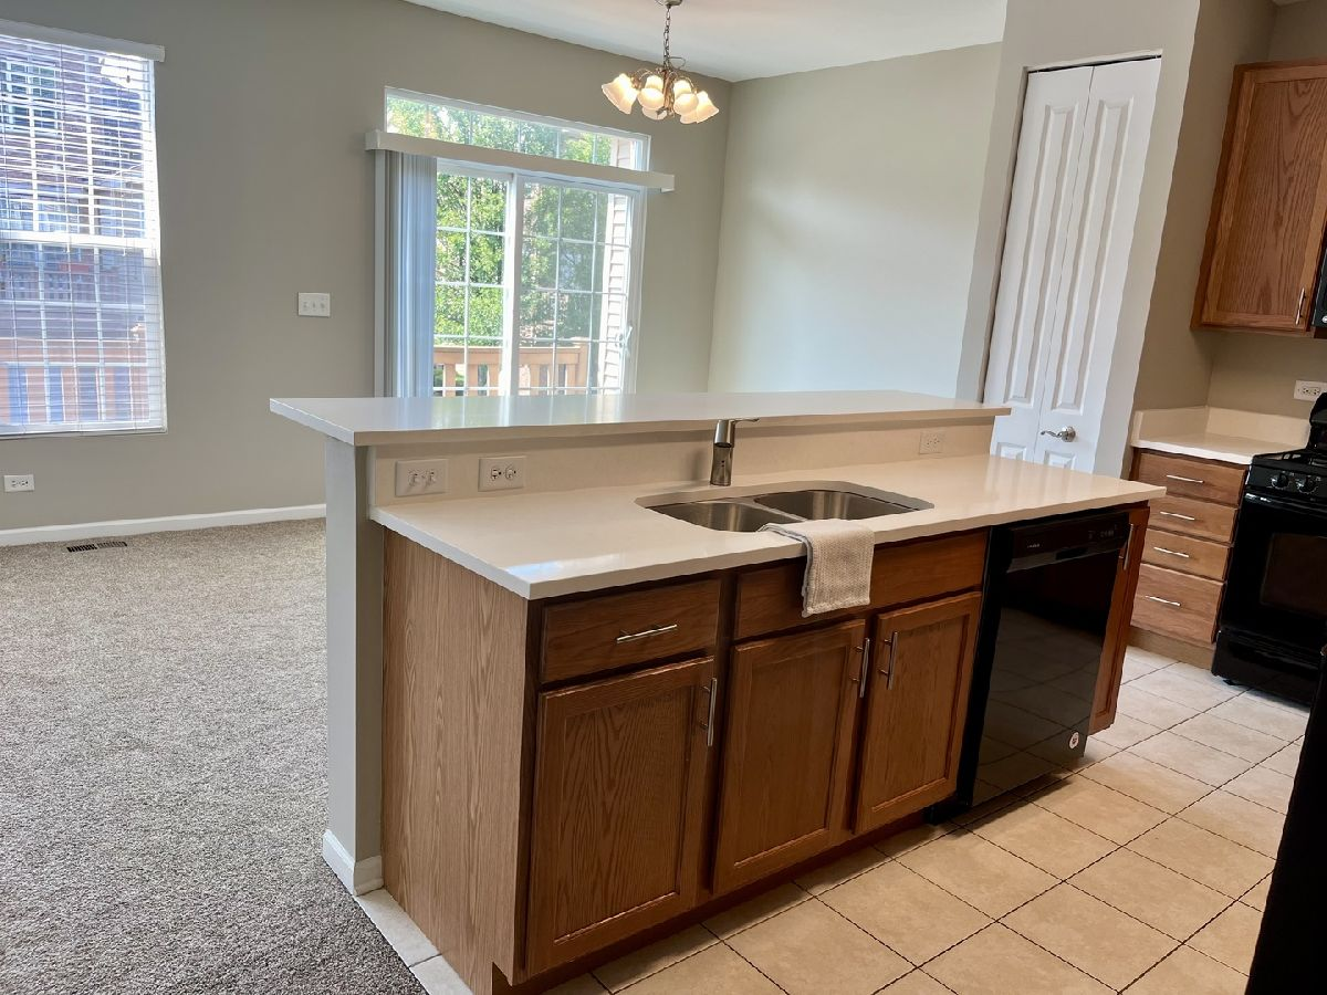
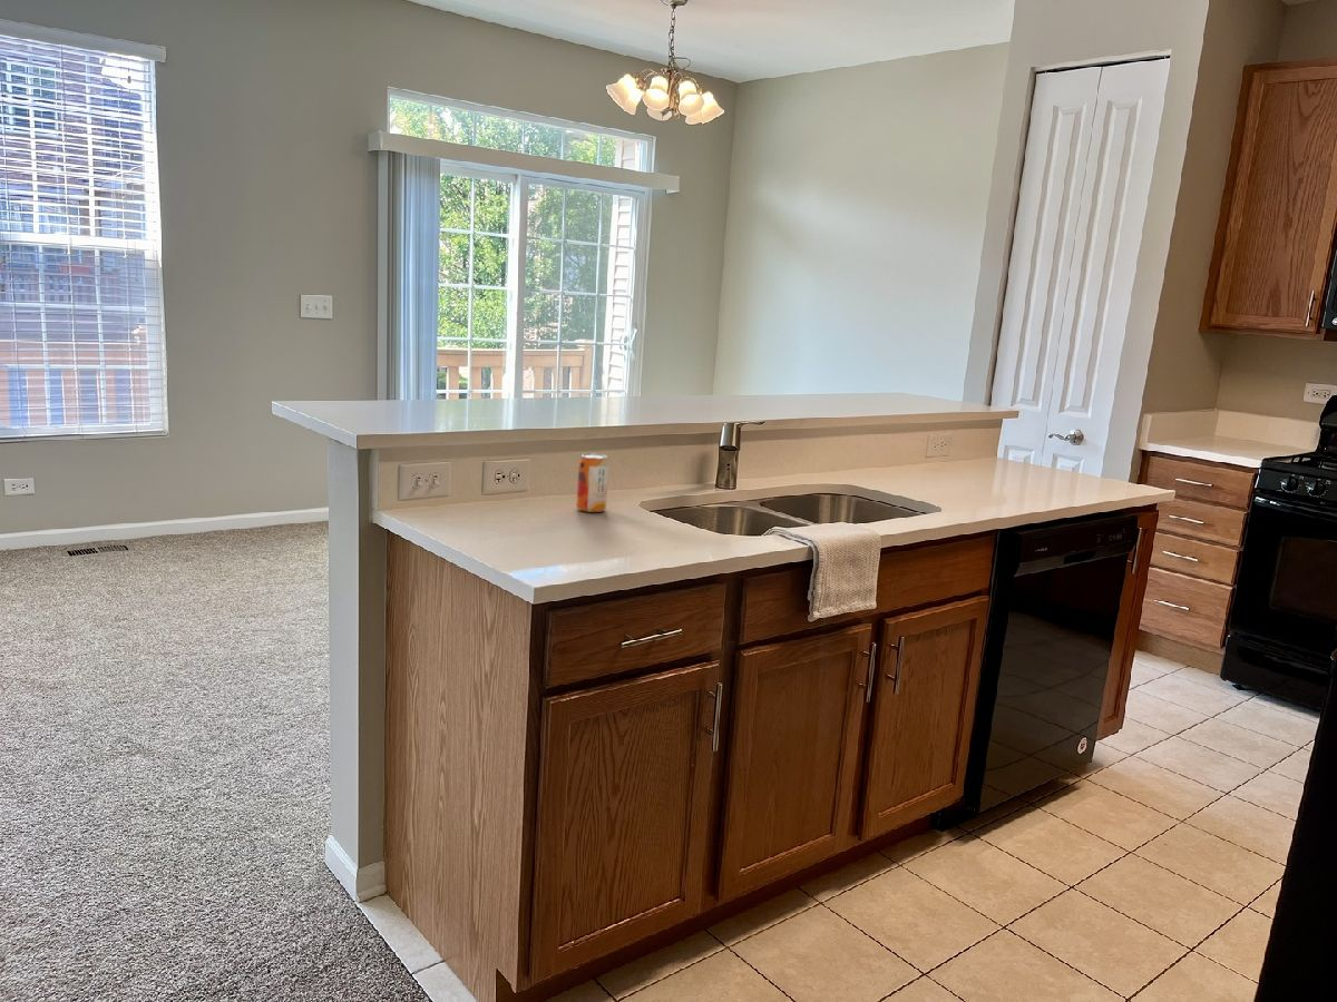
+ beverage can (593, 482)
